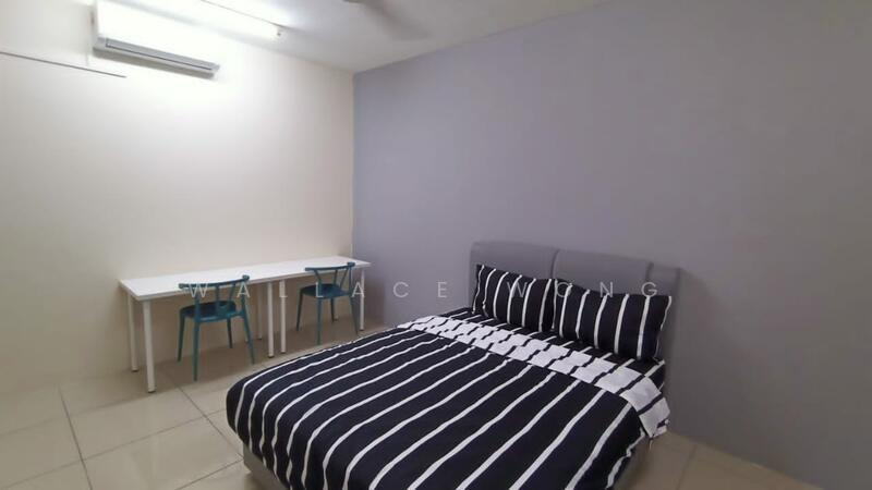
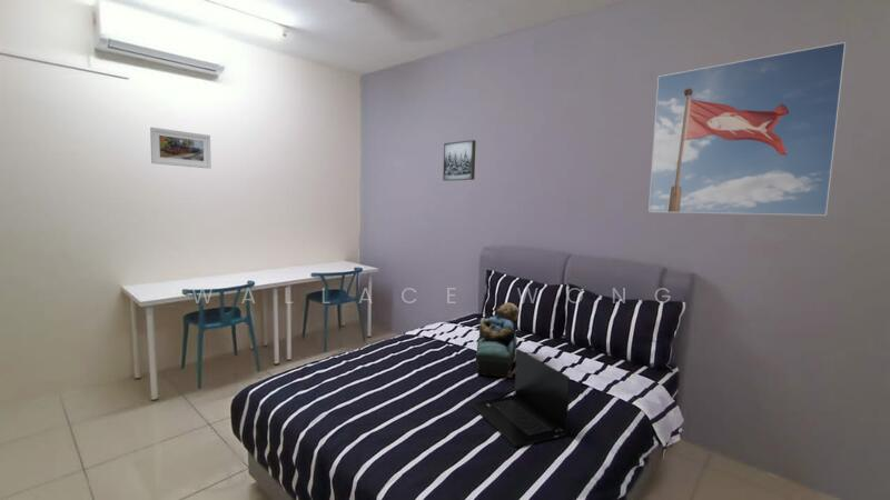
+ laptop (516, 391)
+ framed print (181, 148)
+ teddy bear (496, 333)
+ wall art (458, 161)
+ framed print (733, 139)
